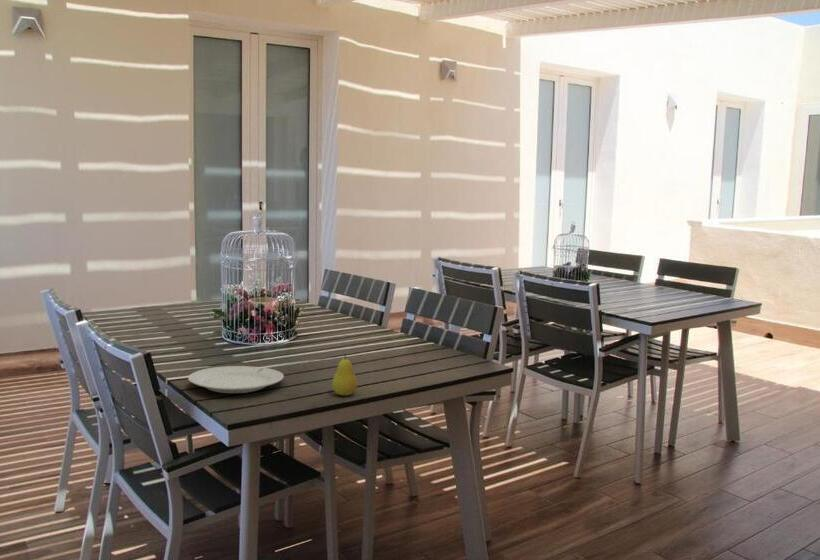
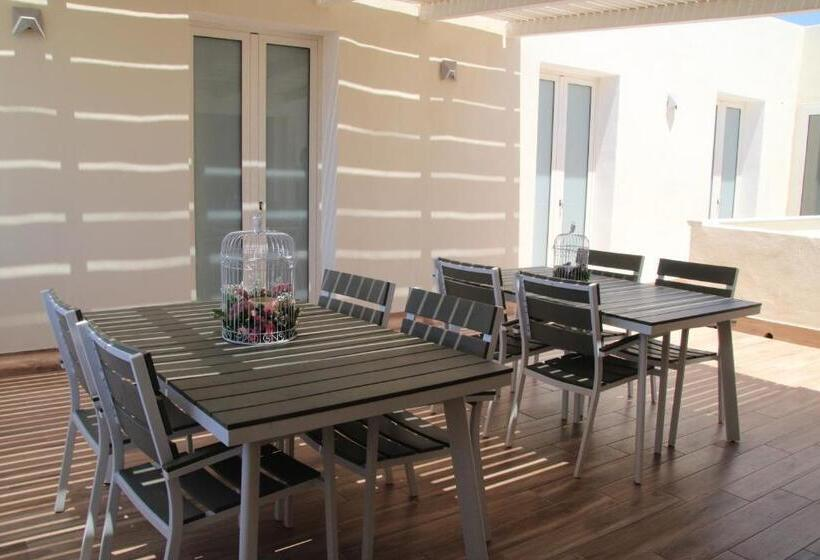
- chinaware (236, 380)
- fruit (344, 374)
